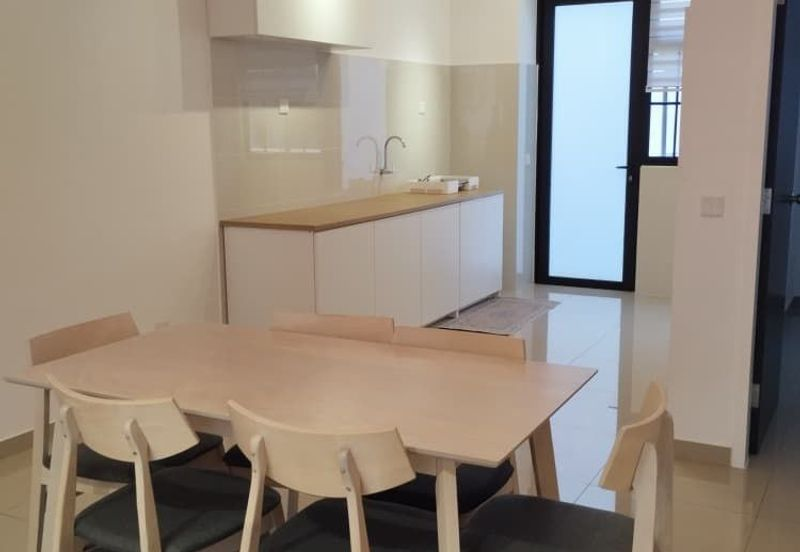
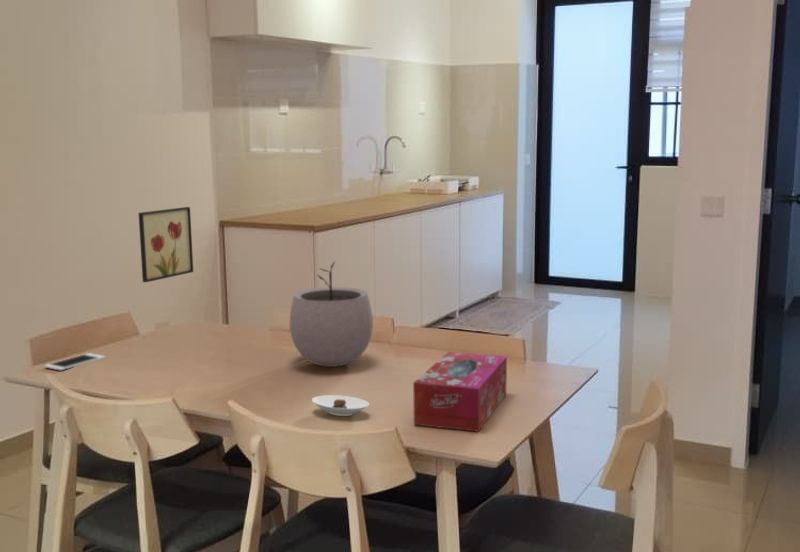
+ cell phone (75, 361)
+ tissue box (462, 388)
+ saucer (340, 406)
+ plant pot (331, 313)
+ wall art (165, 243)
